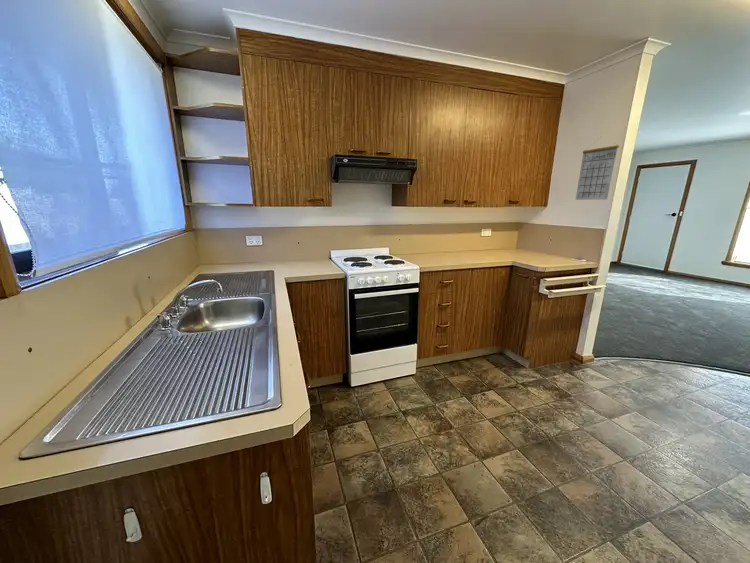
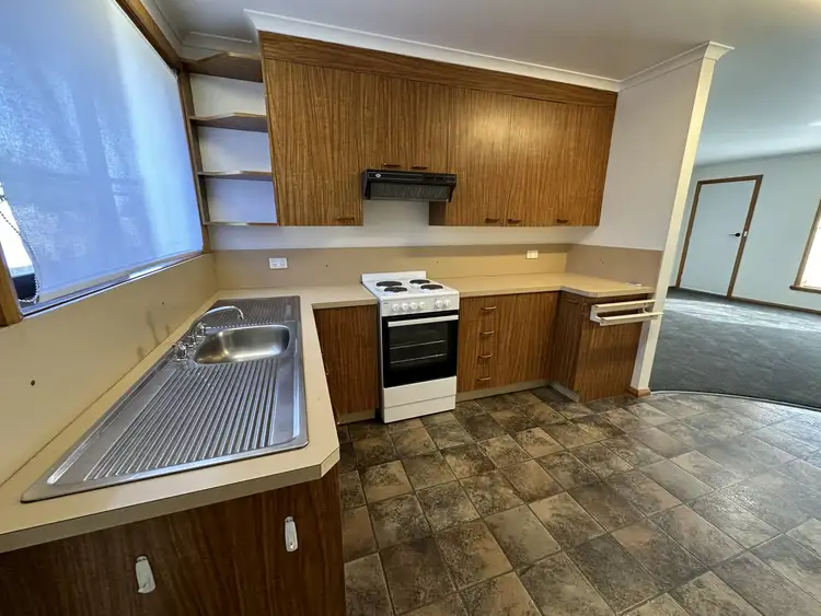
- calendar (596, 168)
